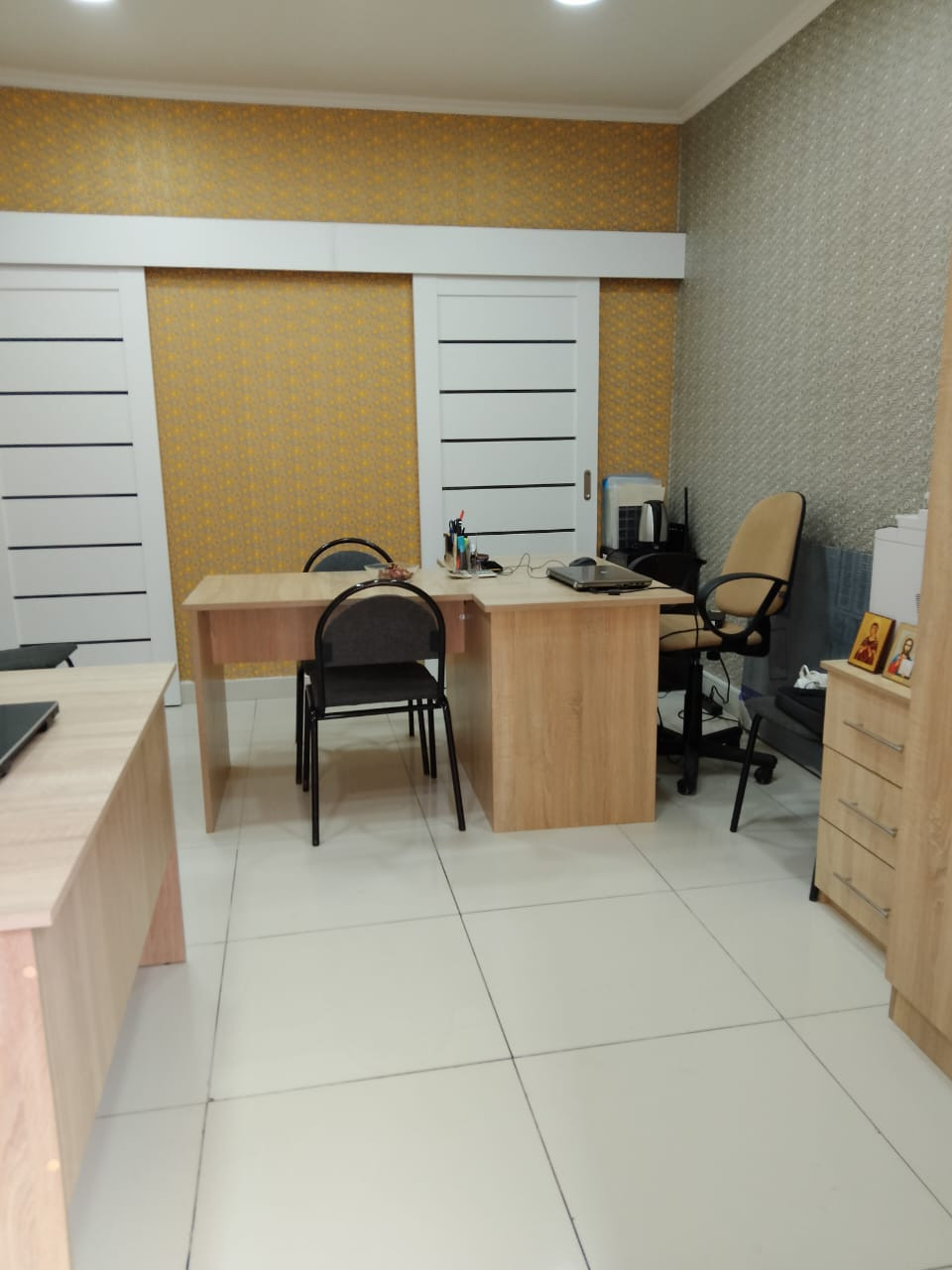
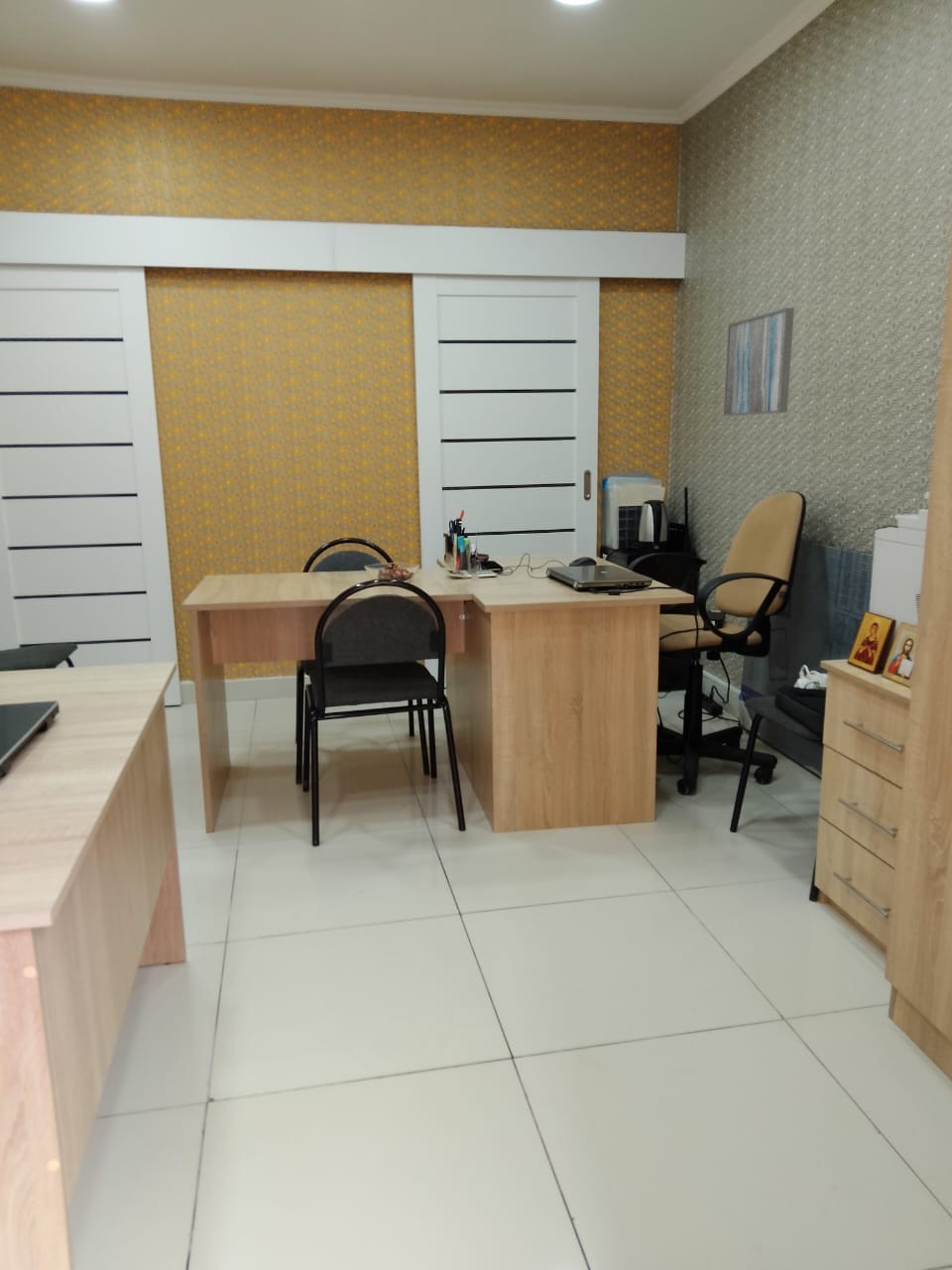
+ wall art (756, 365)
